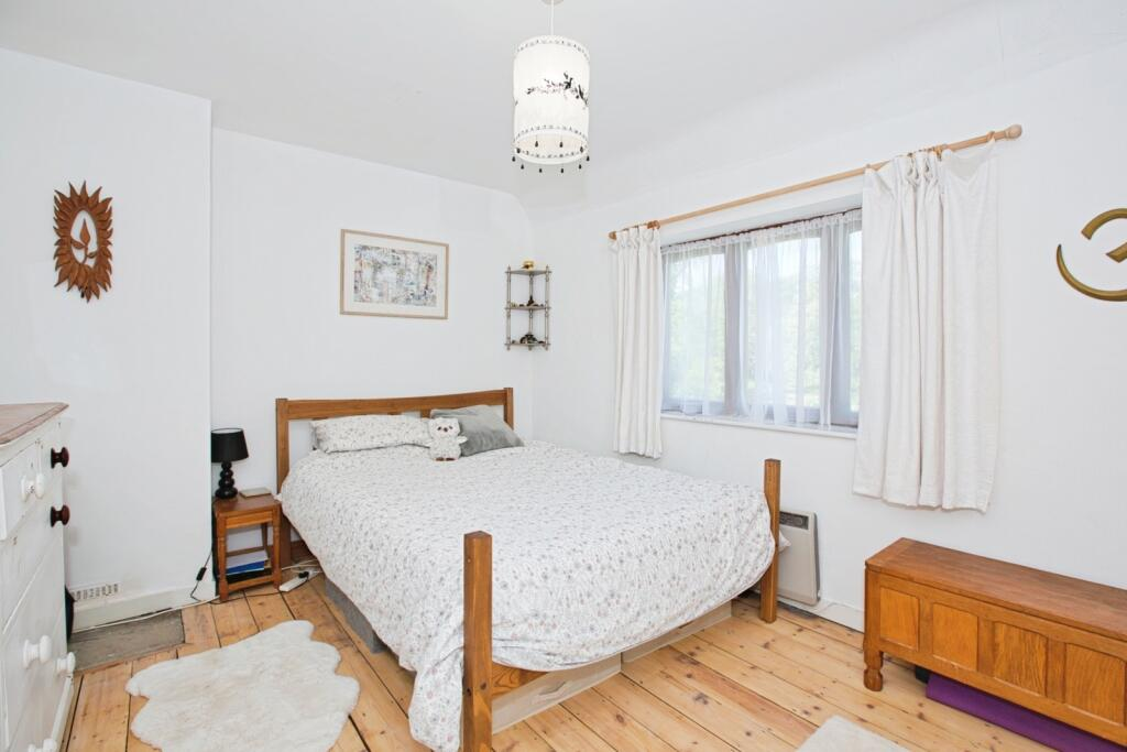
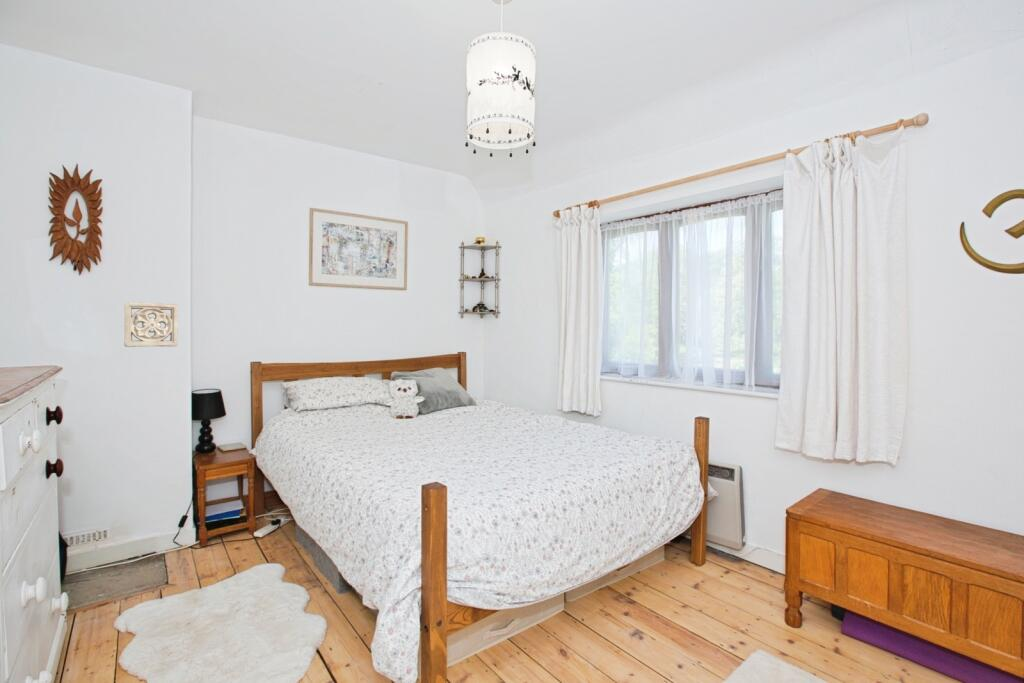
+ wall ornament (151, 325)
